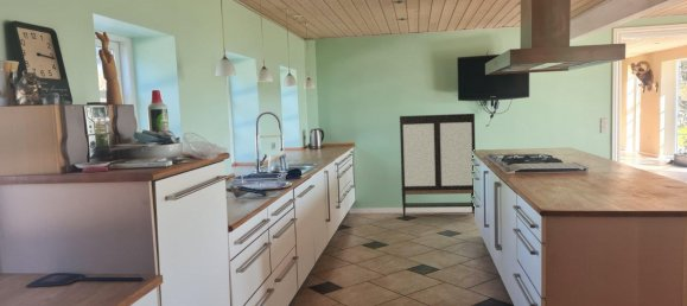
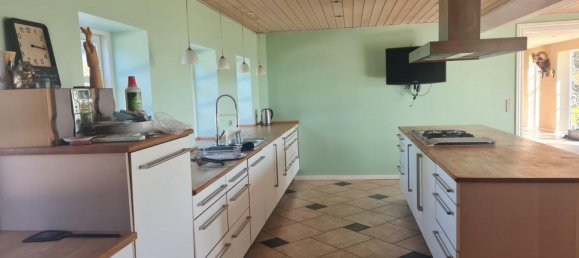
- storage cabinet (437, 165)
